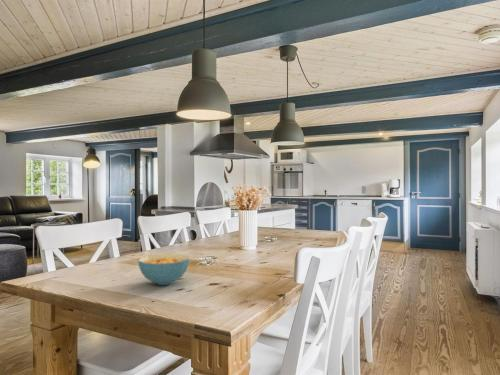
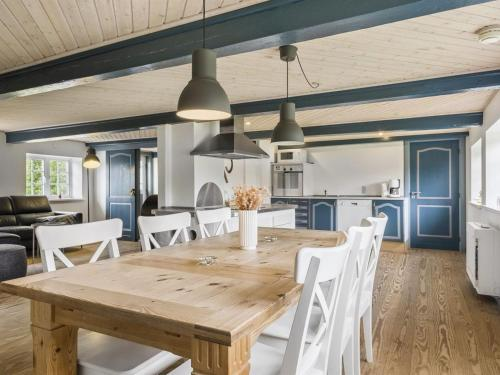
- cereal bowl (164, 270)
